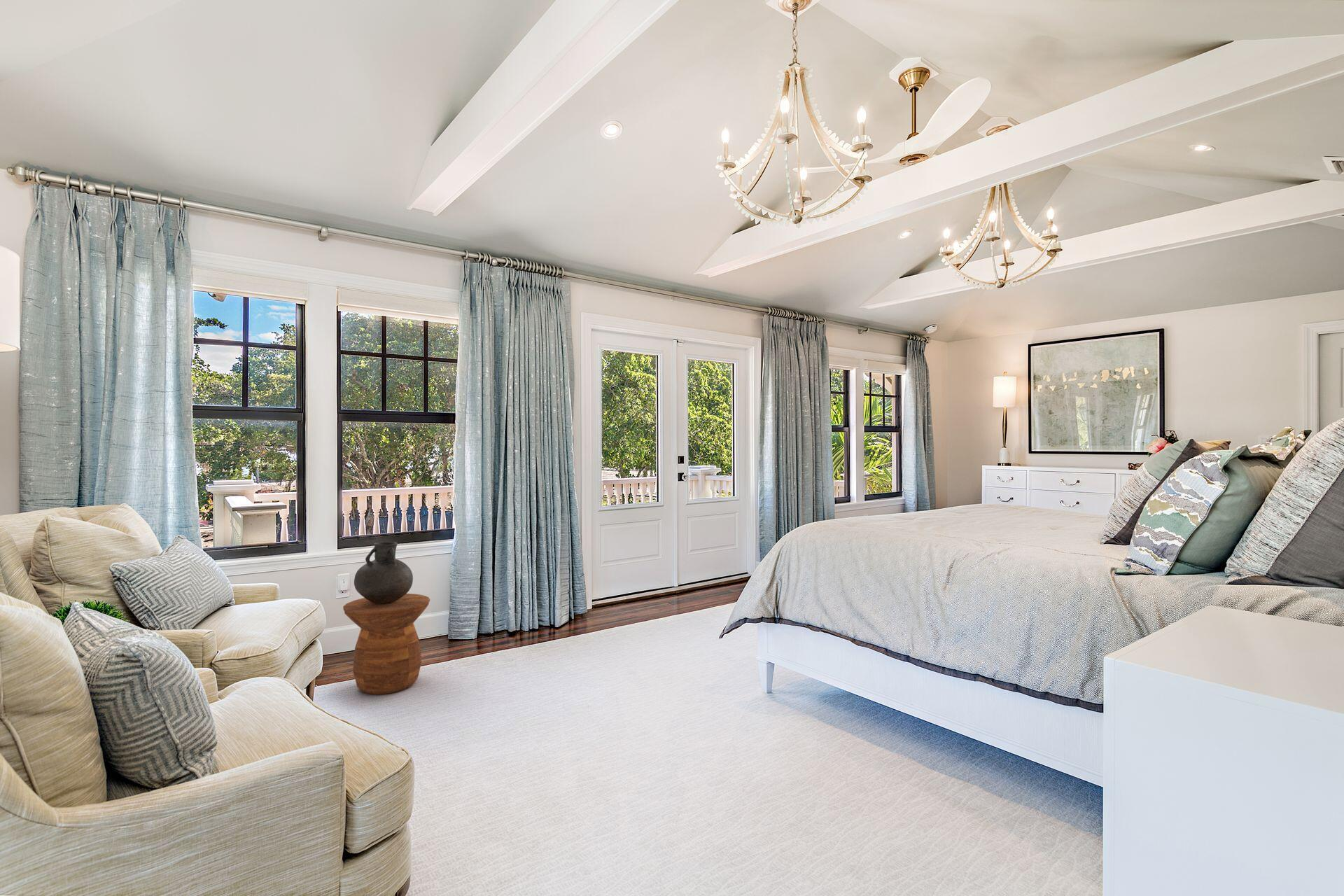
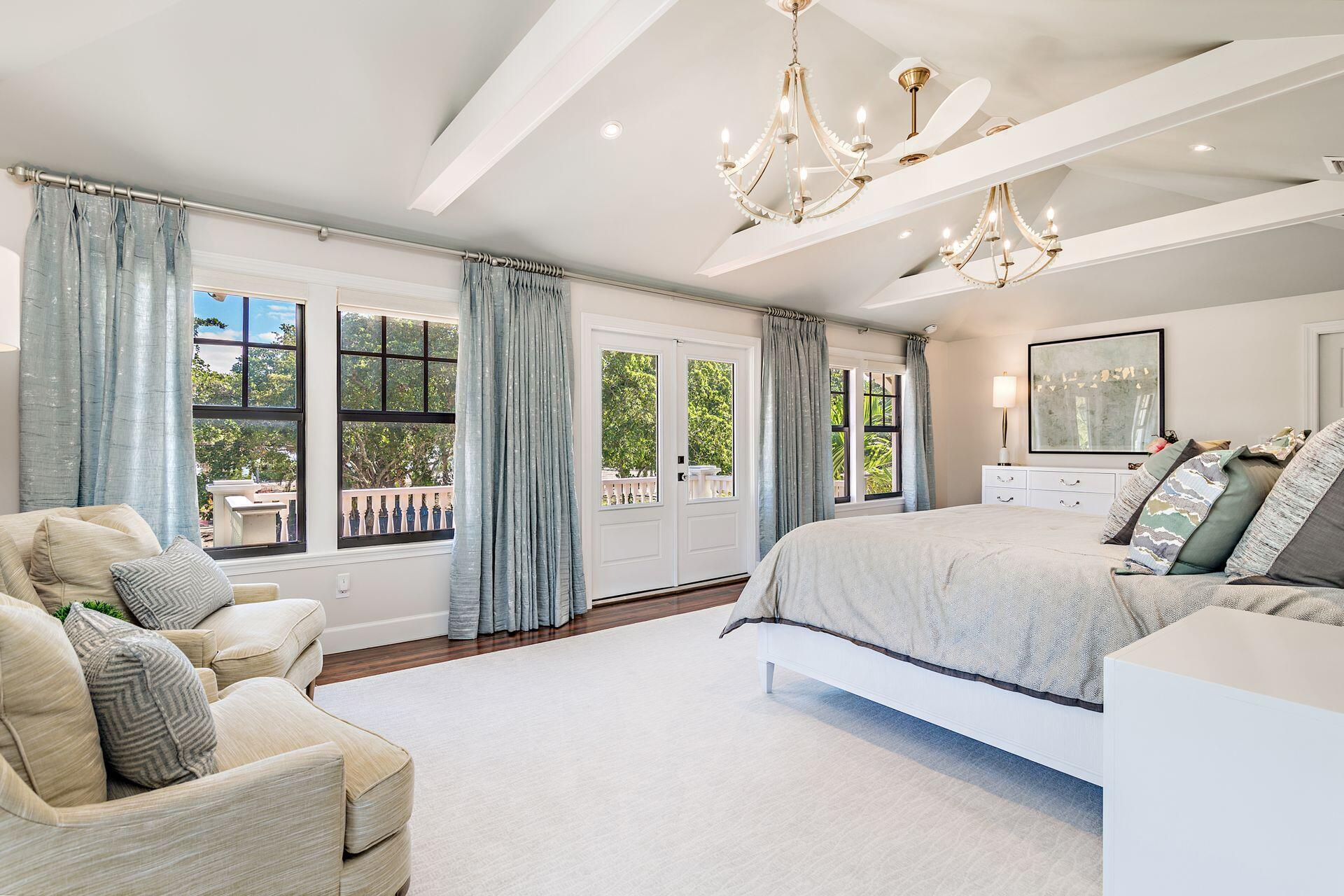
- vase (384, 571)
- side table (388, 643)
